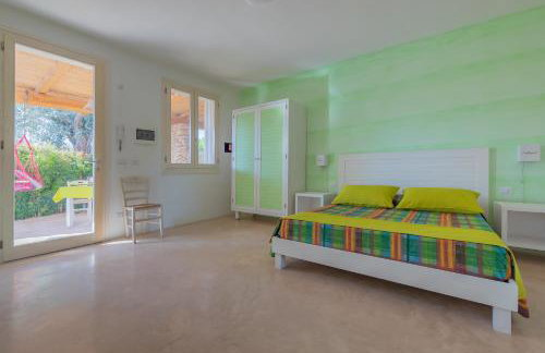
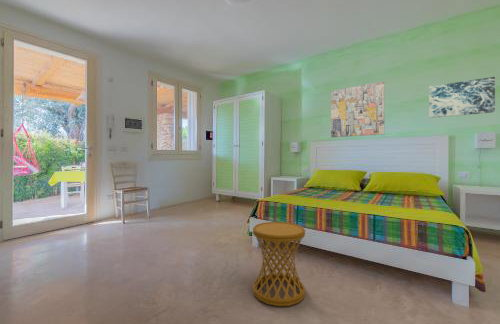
+ wall art (356, 111)
+ side table (278, 259)
+ wall art (459, 98)
